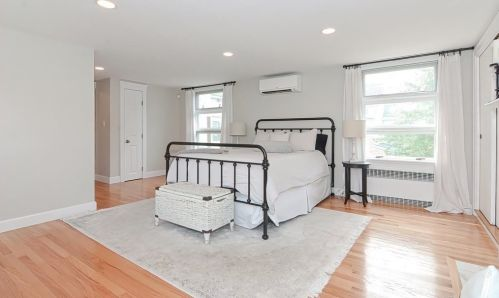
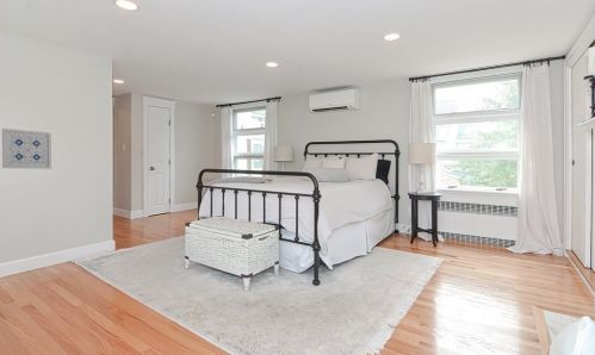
+ wall art (27, 149)
